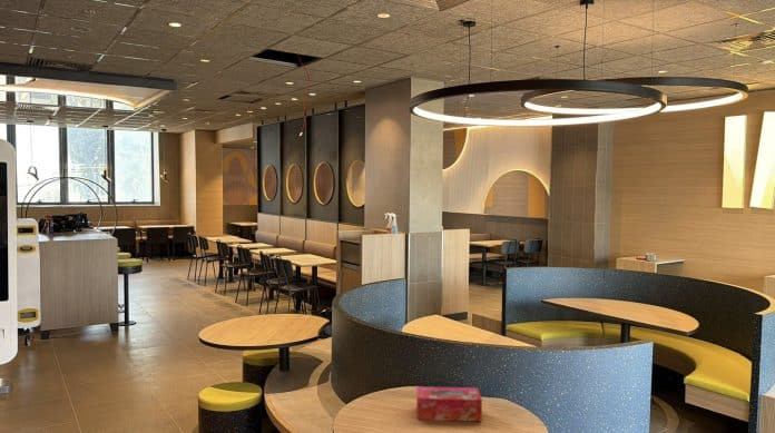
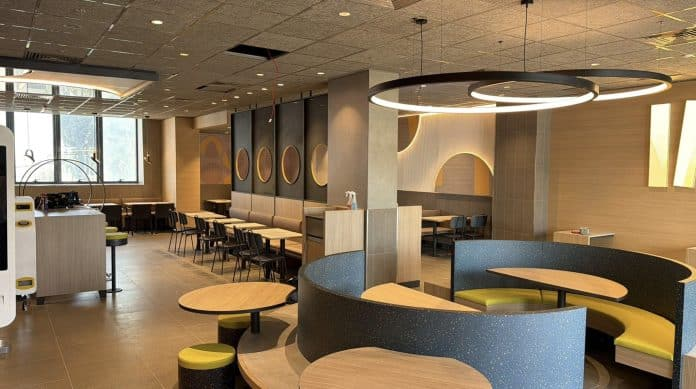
- tissue box (448, 403)
